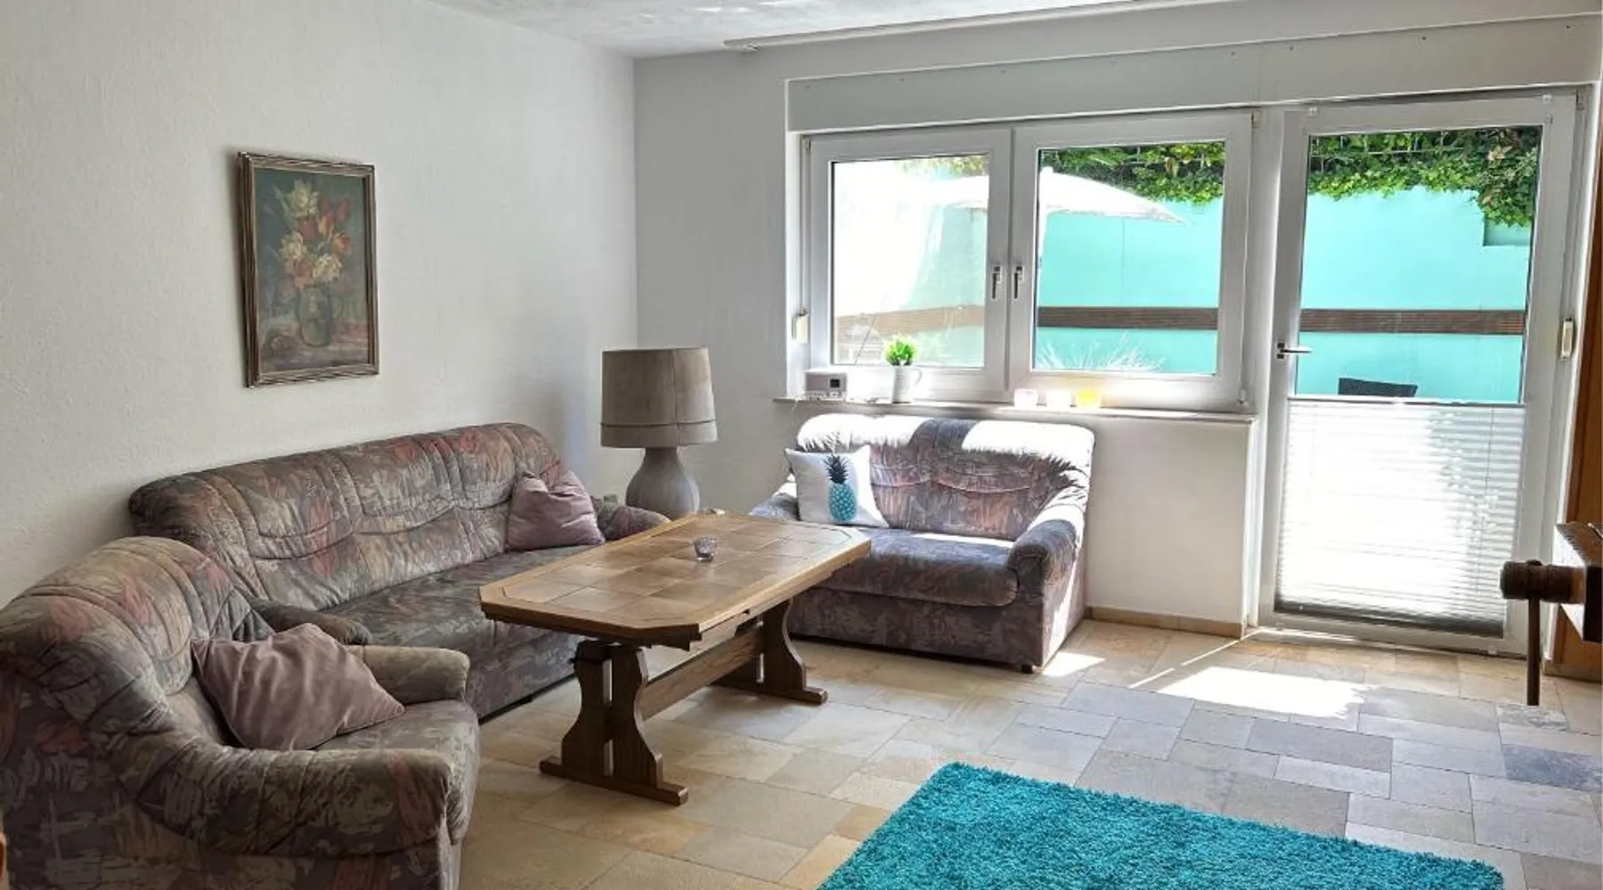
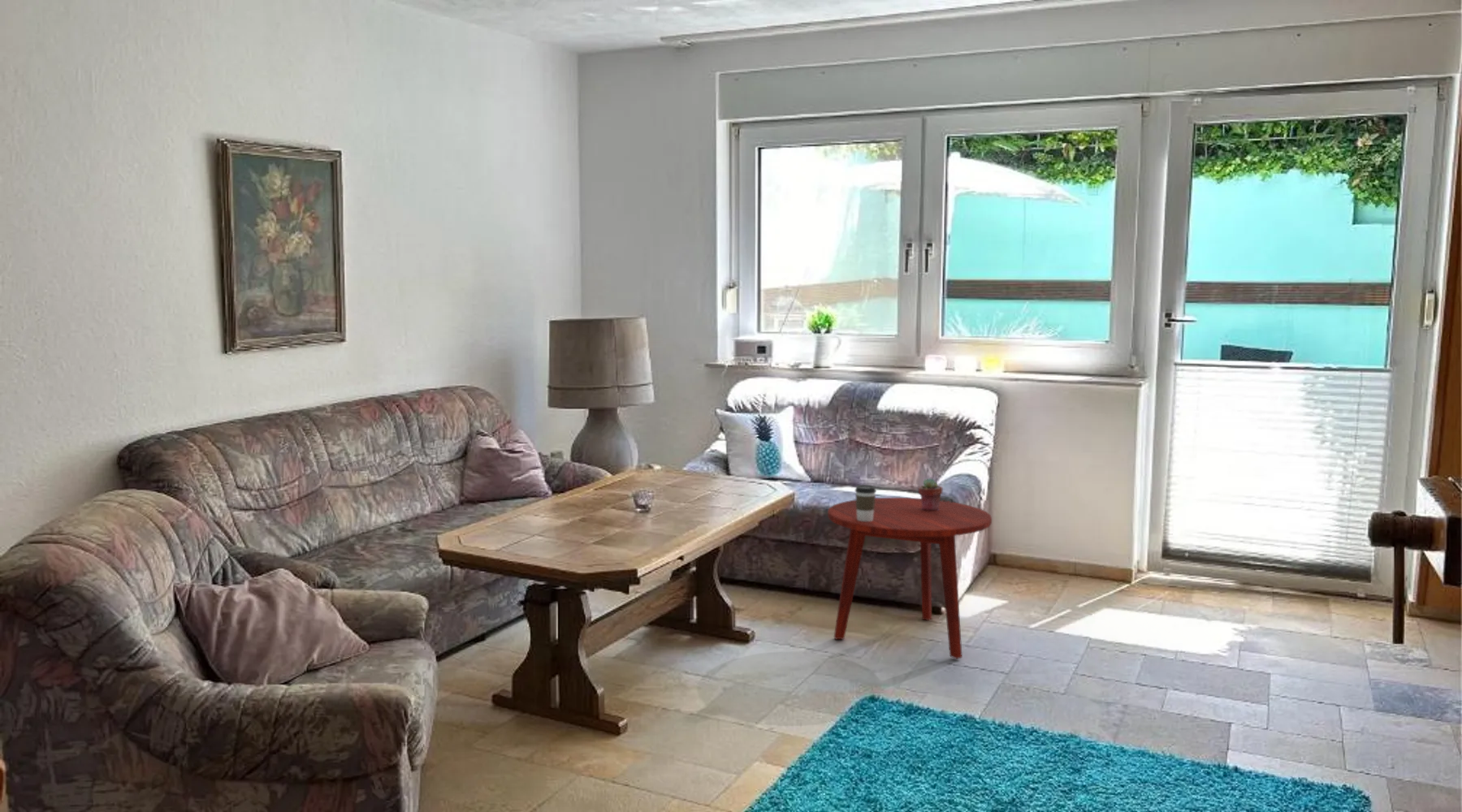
+ side table (921, 576)
+ coffee cup (865, 503)
+ potted succulent (930, 493)
